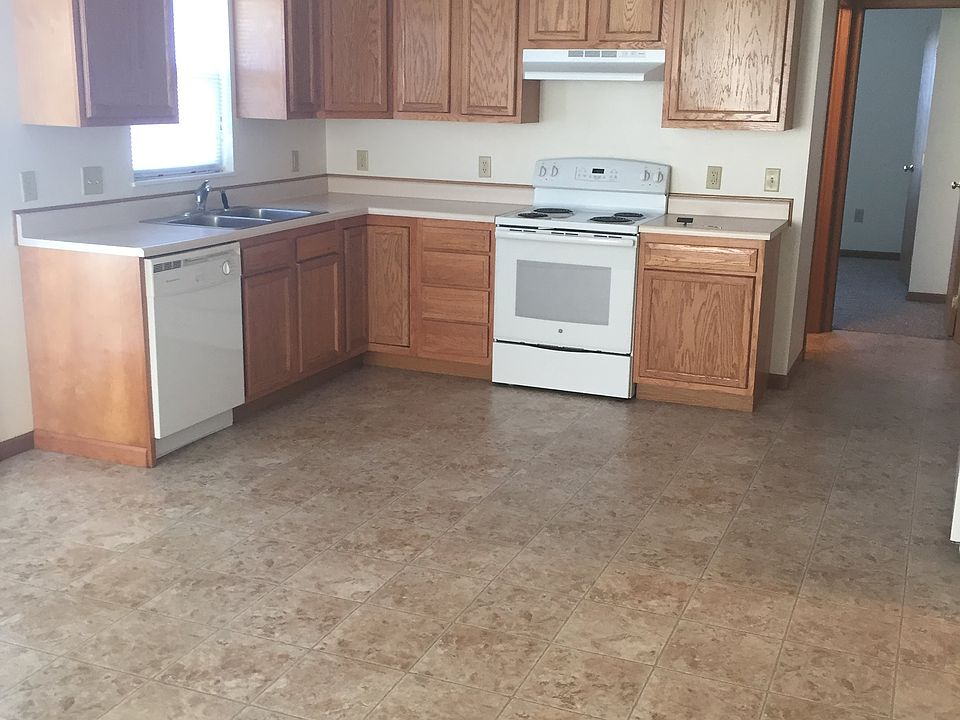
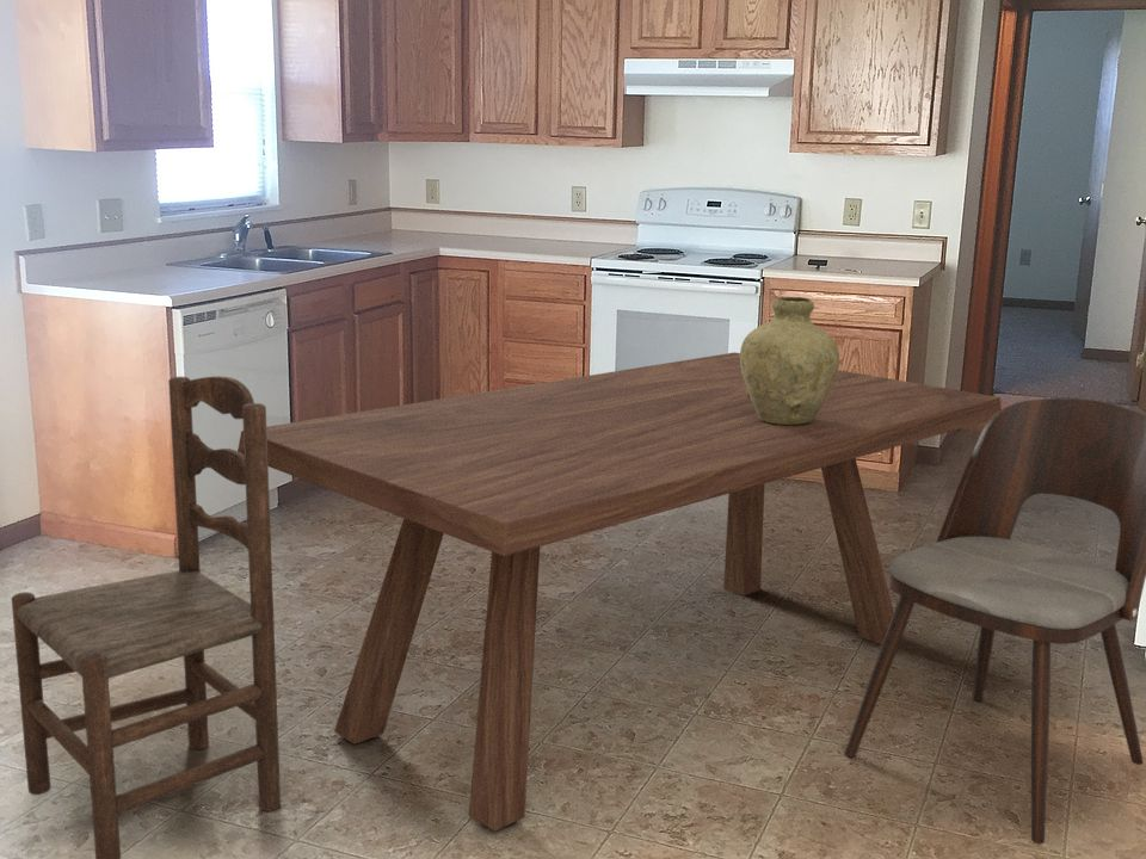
+ vase (789, 359)
+ dining table (643, 517)
+ dining chair (1021, 592)
+ dining chair (148, 601)
